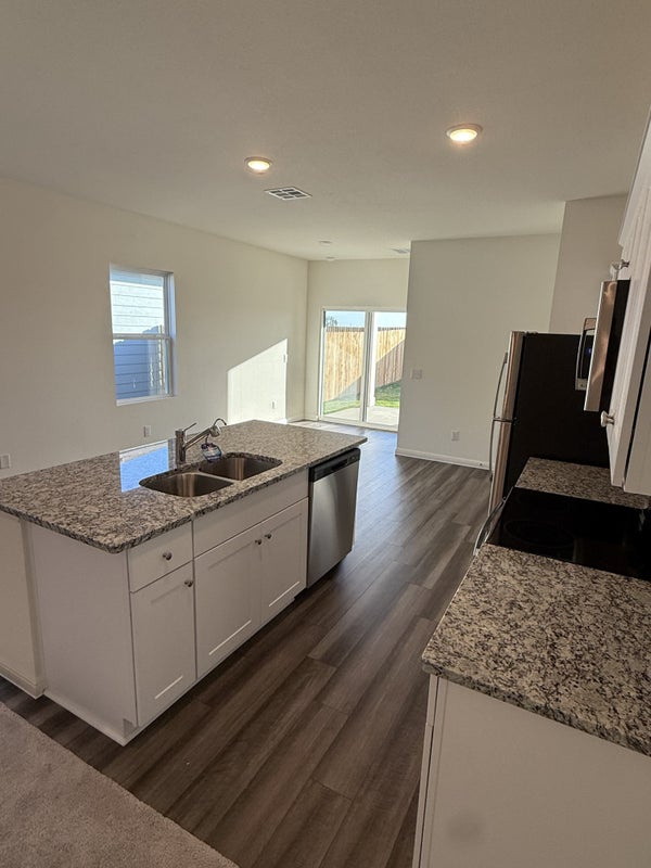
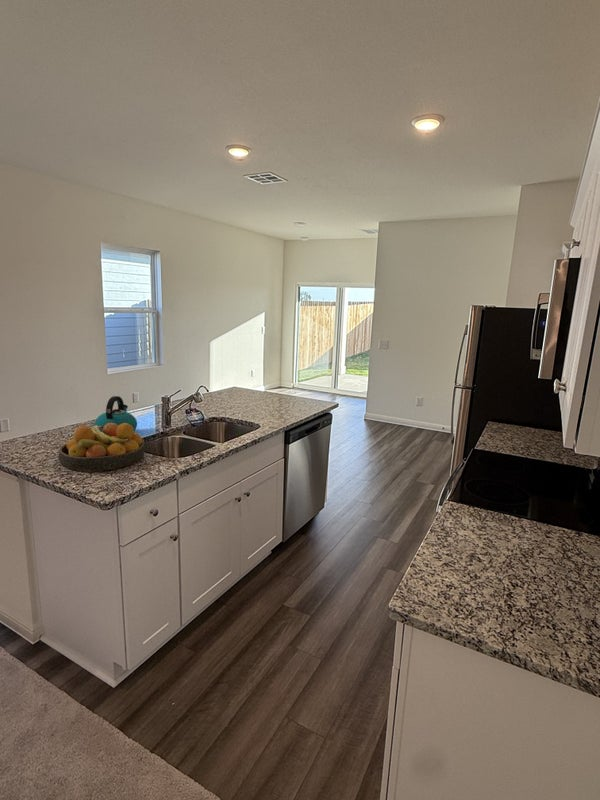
+ kettle (116, 414)
+ fruit bowl (102, 440)
